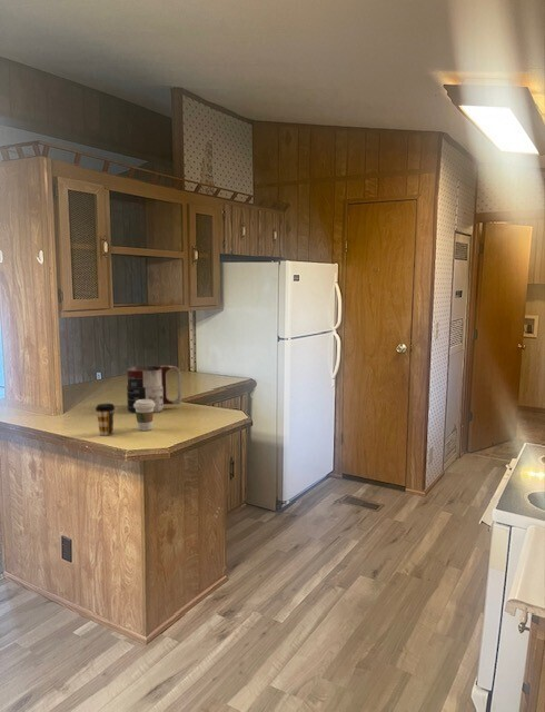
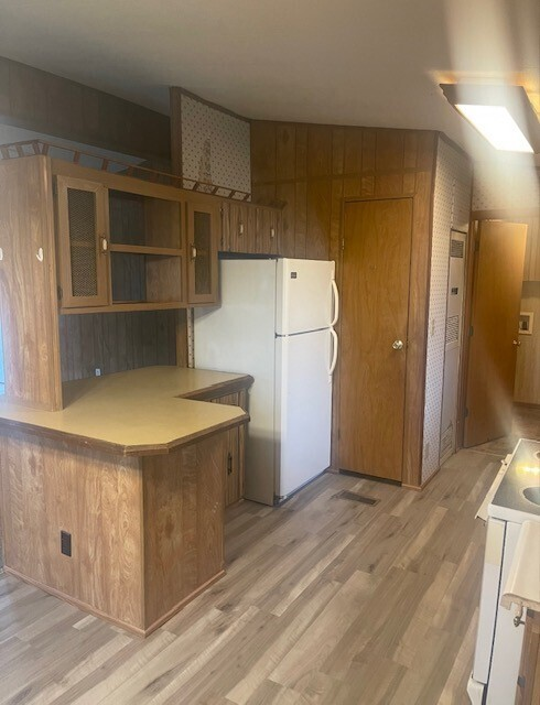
- mug (155, 387)
- coffee cup (145, 414)
- coffee cup (106, 419)
